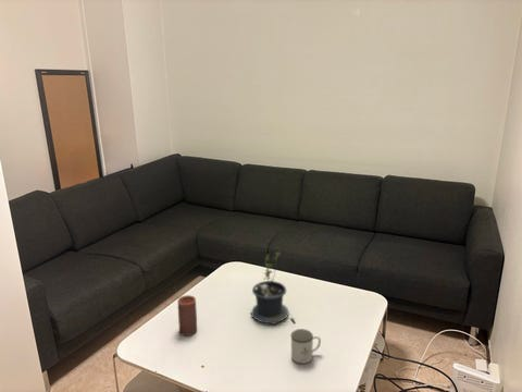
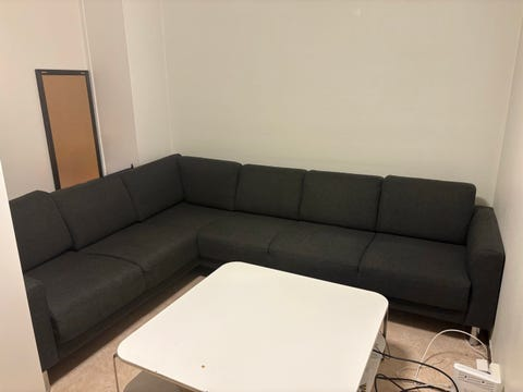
- candle (187, 315)
- potted plant (271, 284)
- mug (306, 345)
